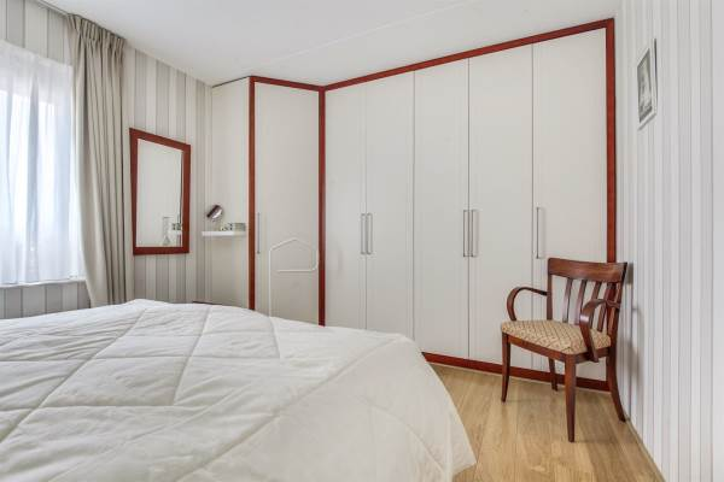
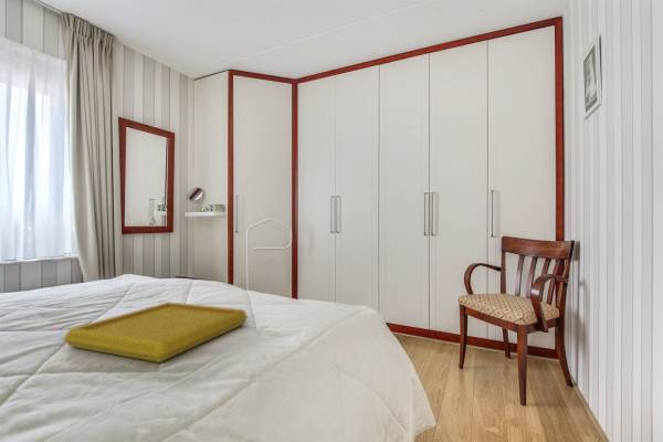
+ serving tray (165, 326)
